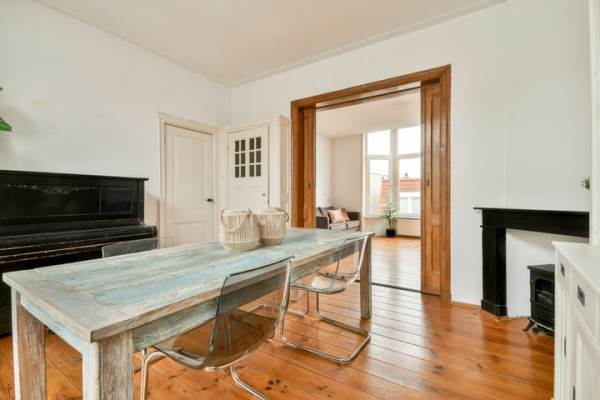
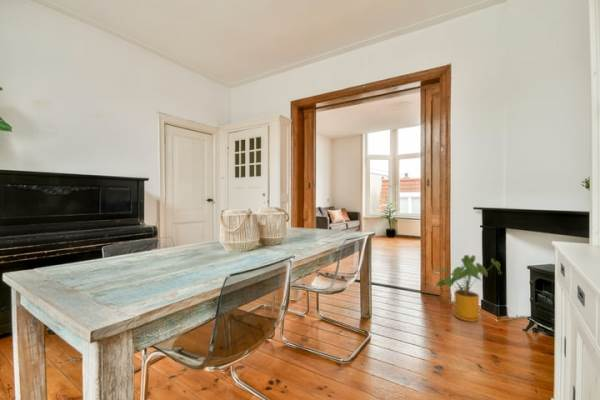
+ house plant (465, 286)
